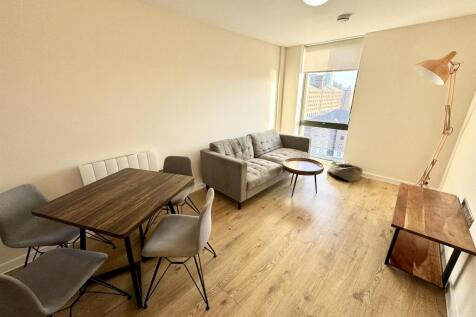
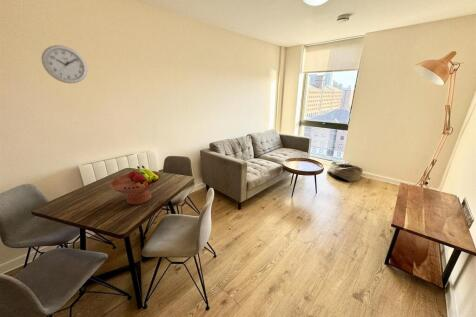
+ wall clock (66, 64)
+ fruit bowl (137, 185)
